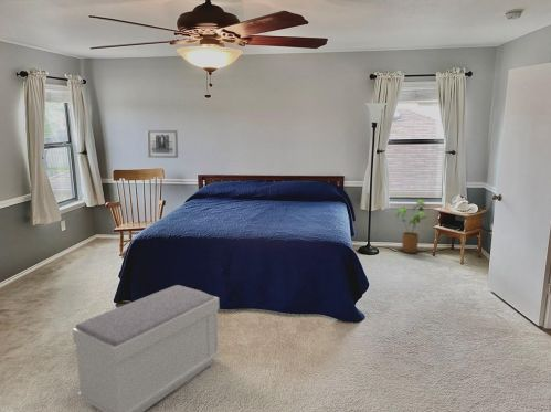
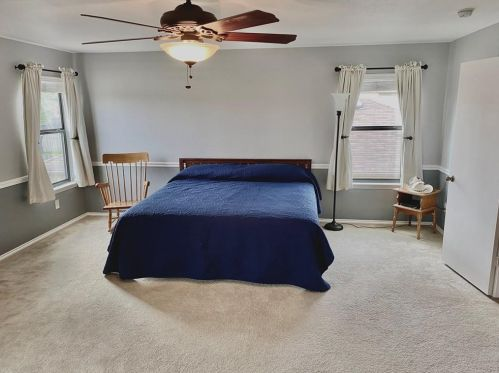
- house plant (413, 225)
- bench (152, 344)
- wall art (162, 144)
